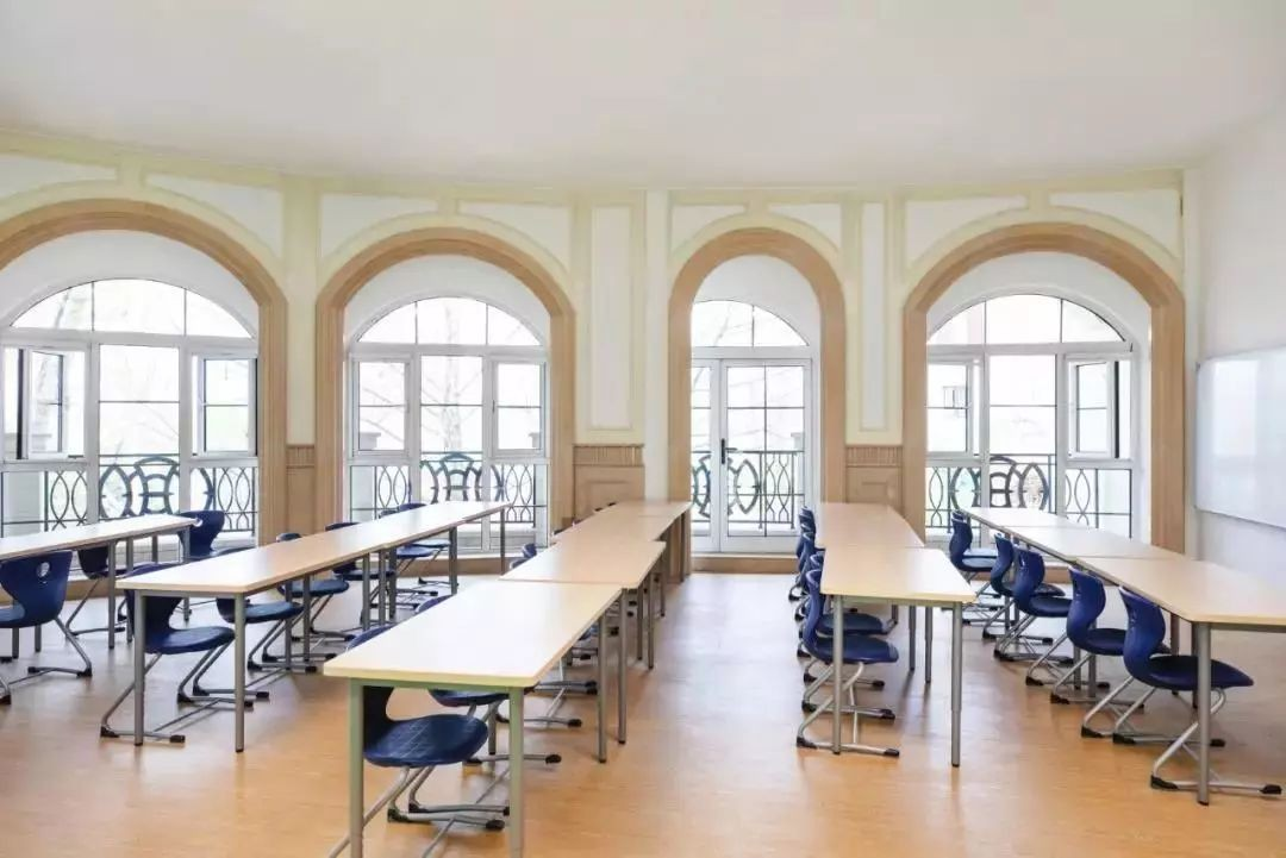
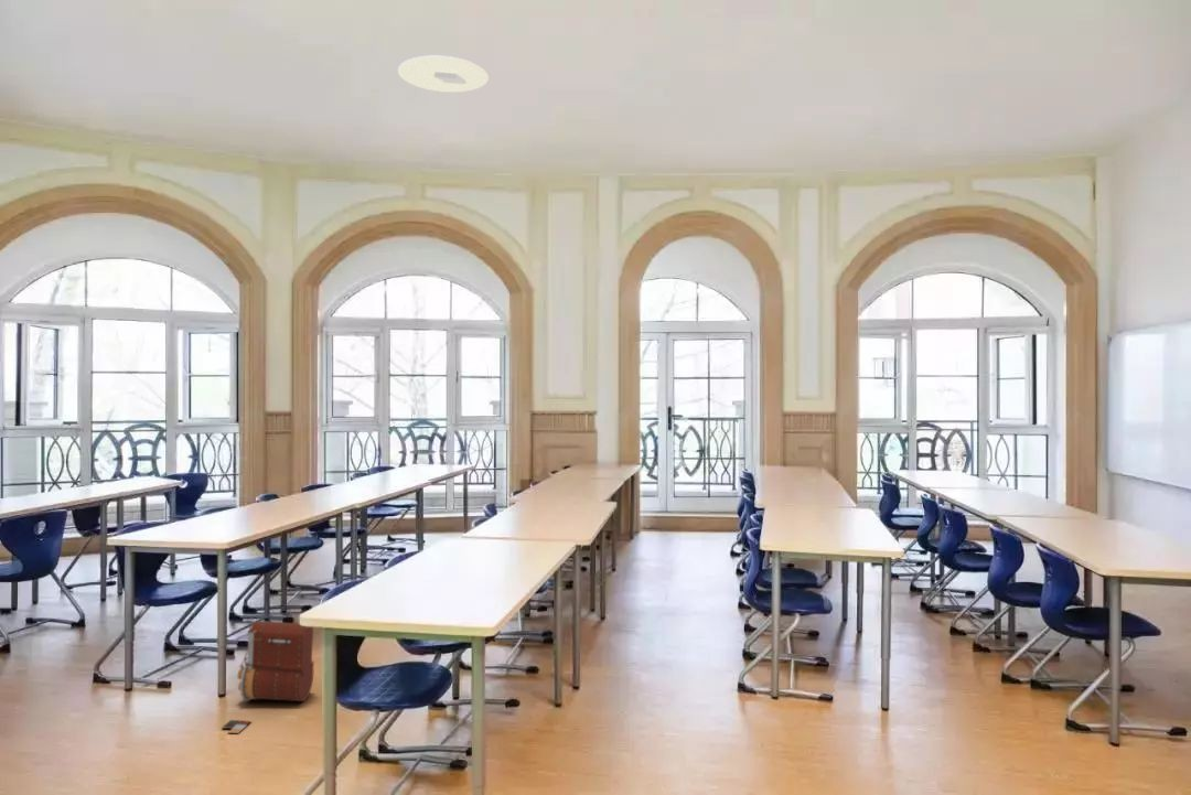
+ ceiling light (443, 71)
+ backpack (262, 669)
